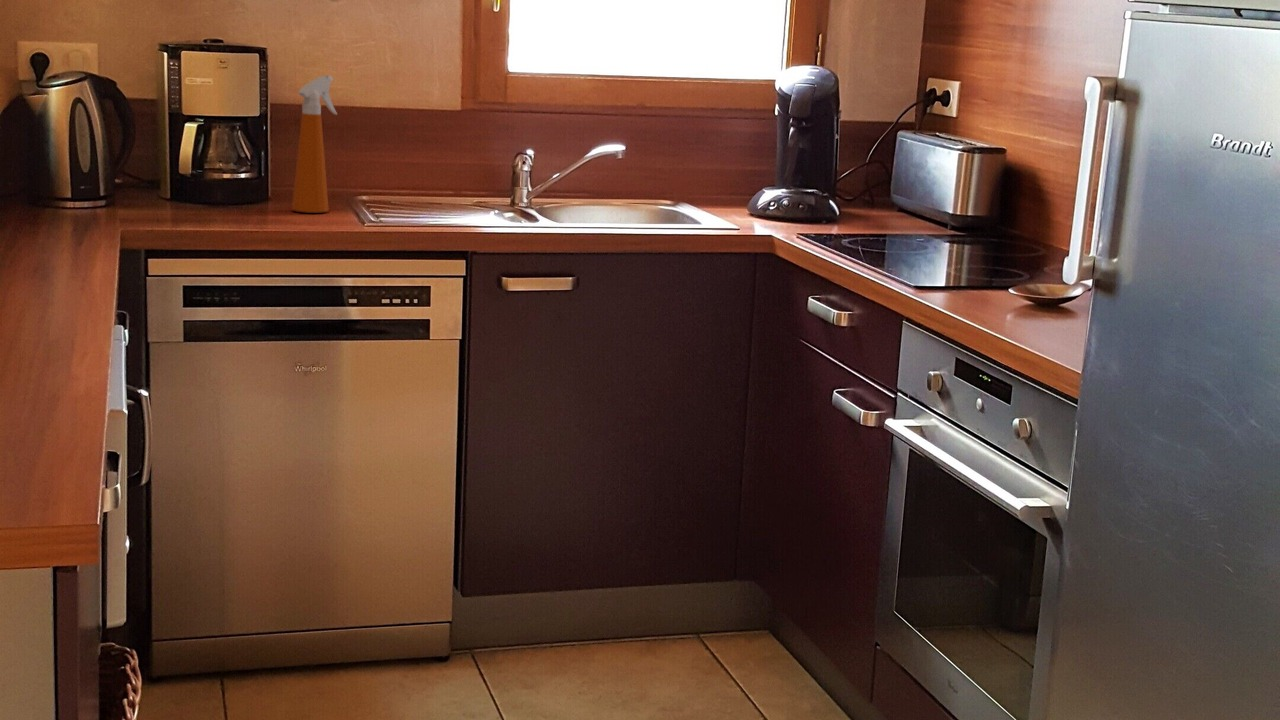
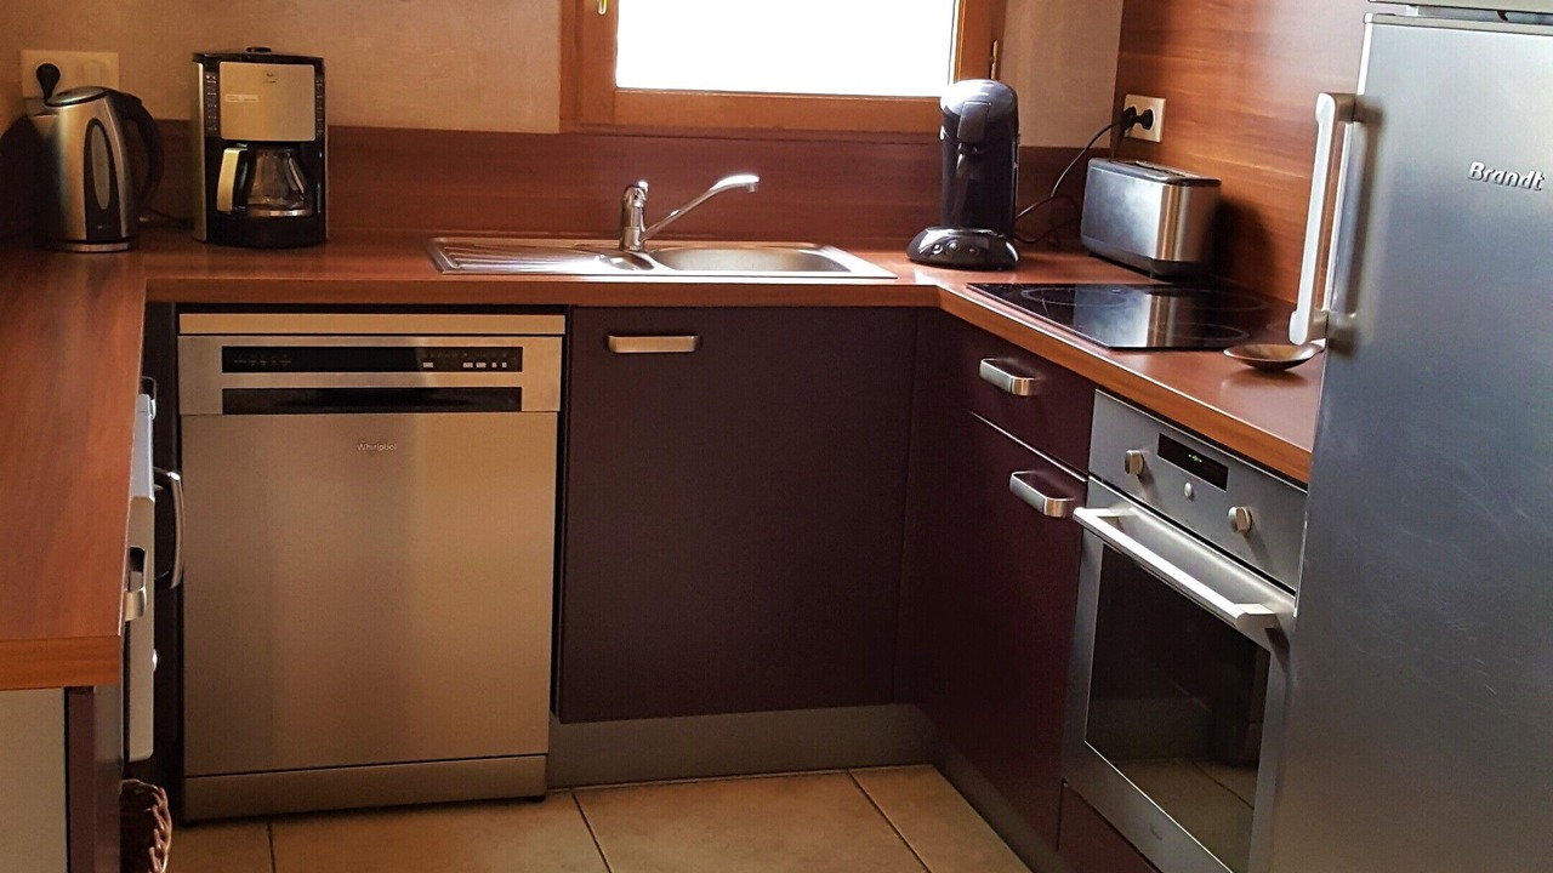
- spray bottle (317, 143)
